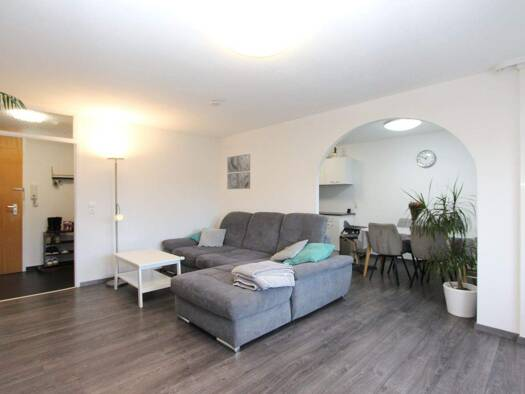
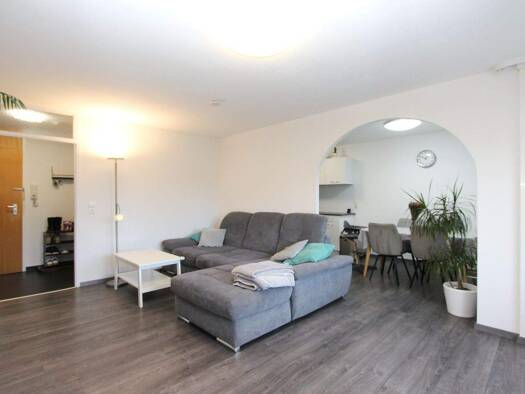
- wall art (238, 171)
